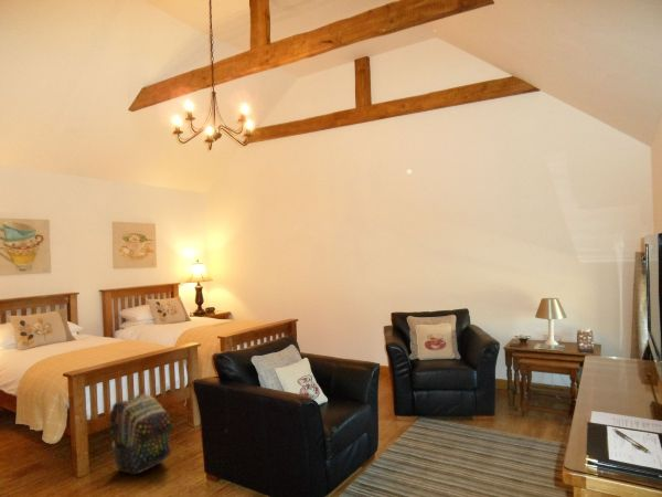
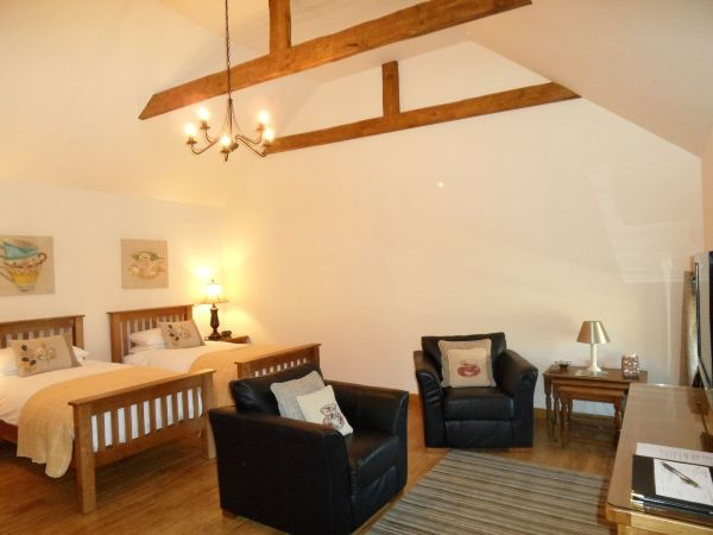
- backpack (140, 433)
